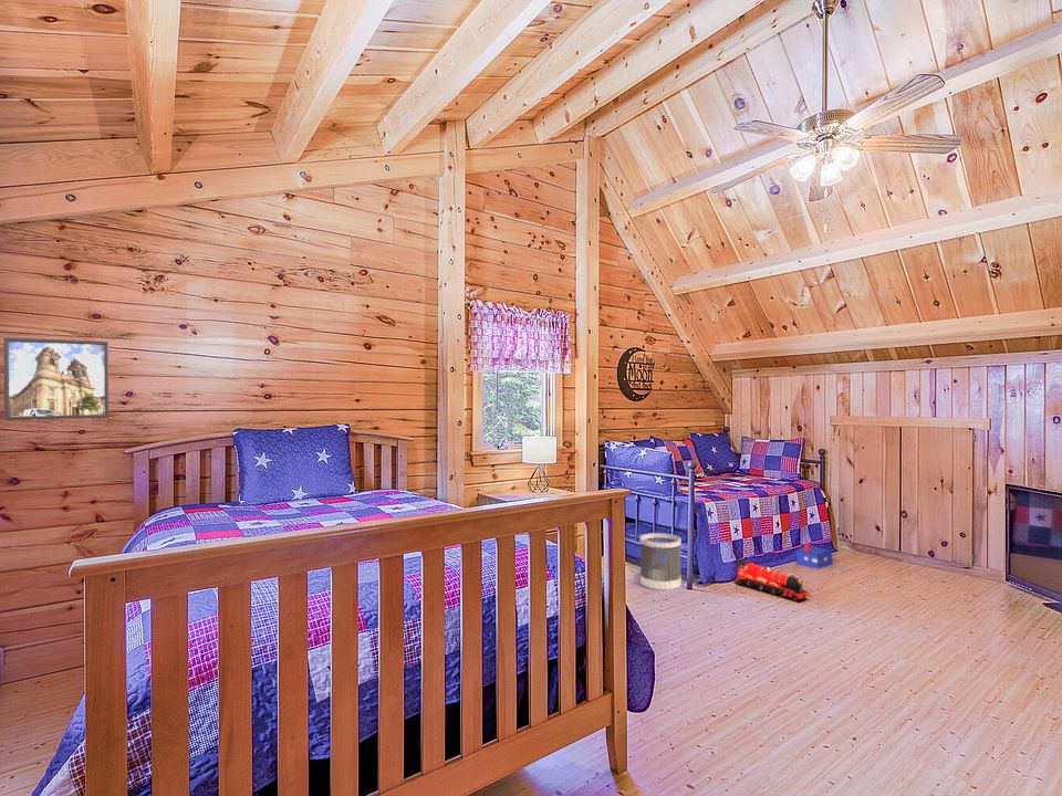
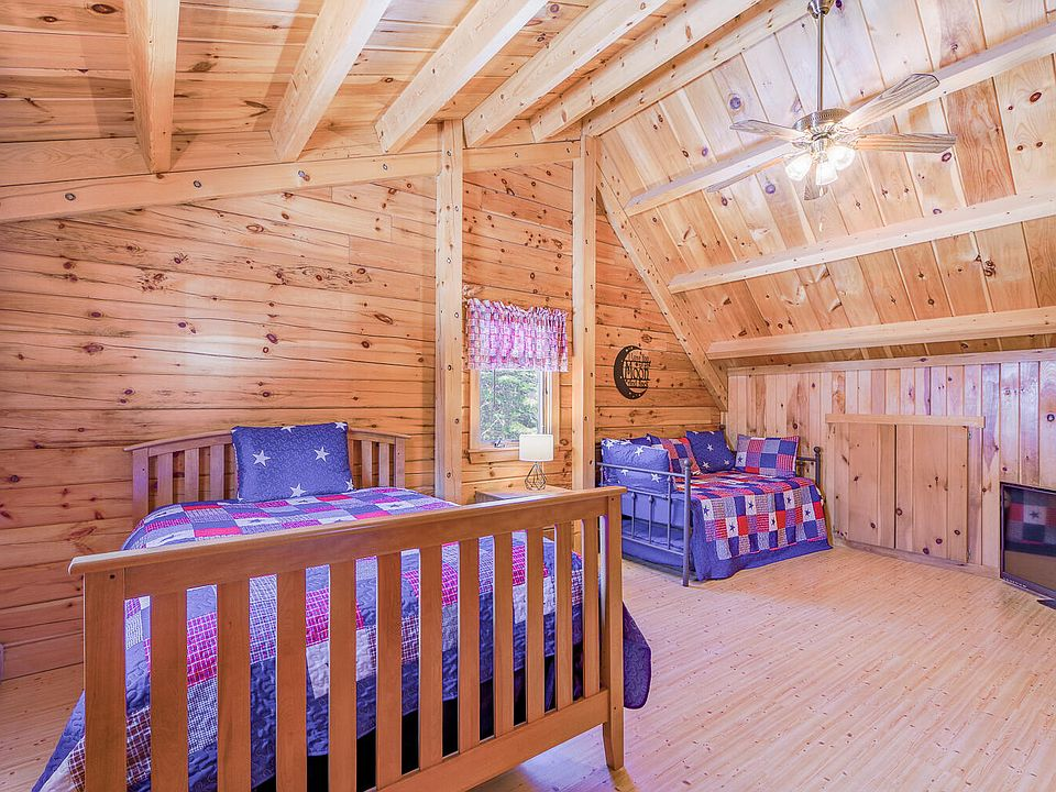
- wastebasket (660, 561)
- toy train (771, 579)
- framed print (59, 378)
- toy house (814, 552)
